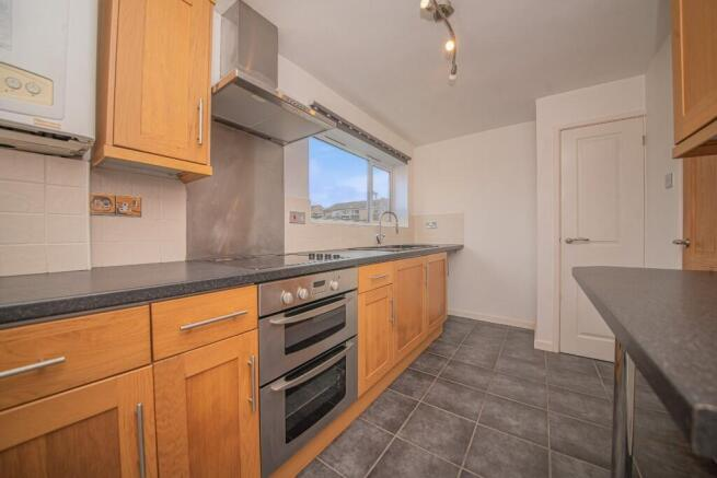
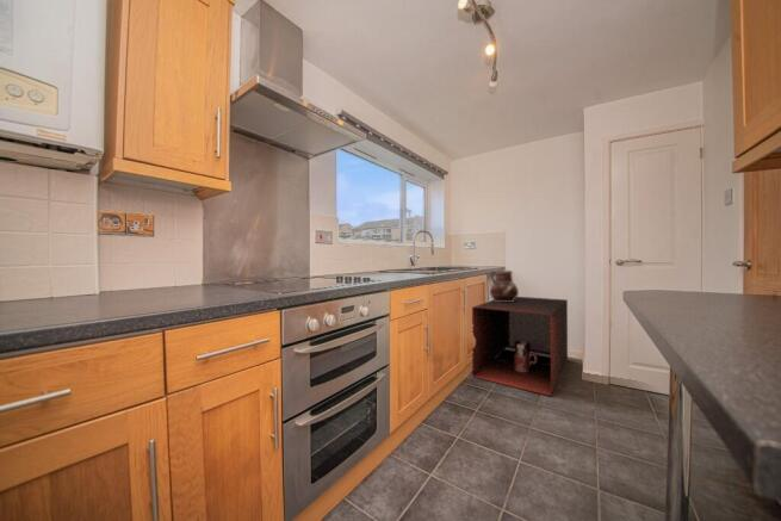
+ storage cabinet (523, 335)
+ ceramic pot (503, 285)
